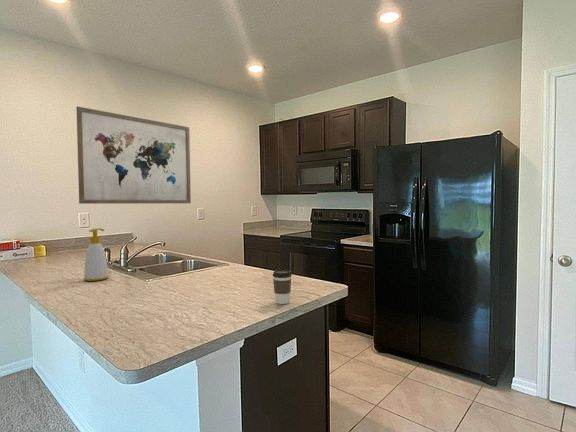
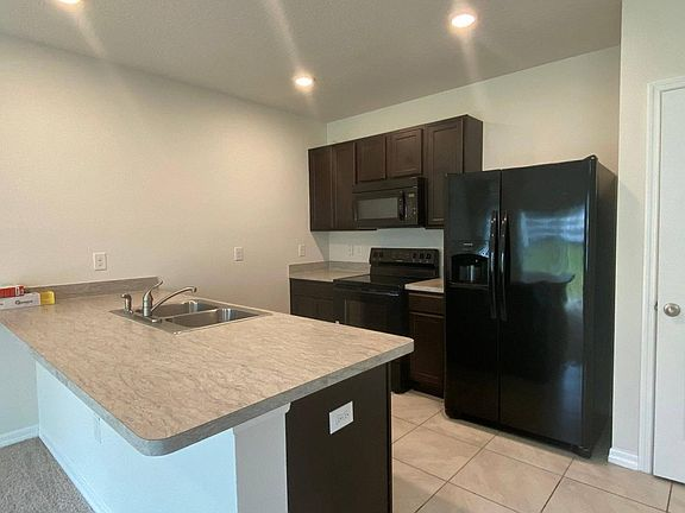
- wall art (140, 161)
- coffee cup (282, 286)
- soap bottle (95, 253)
